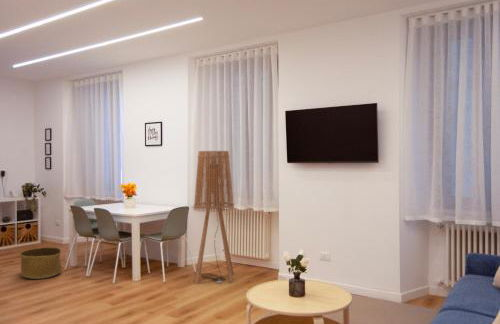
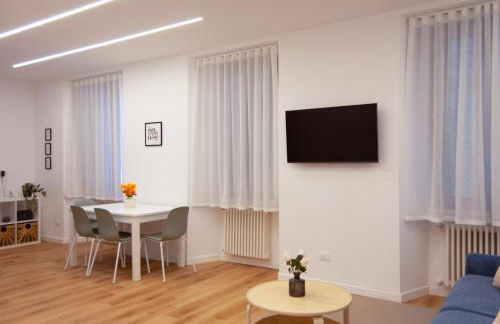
- basket (41, 263)
- floor lamp (214, 211)
